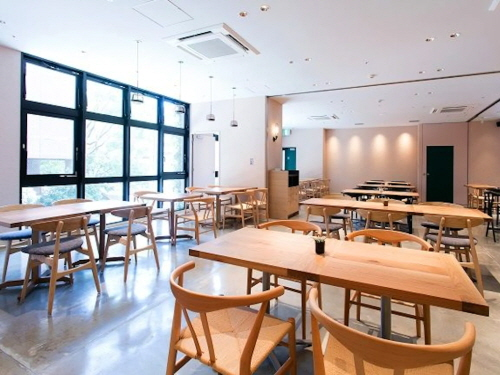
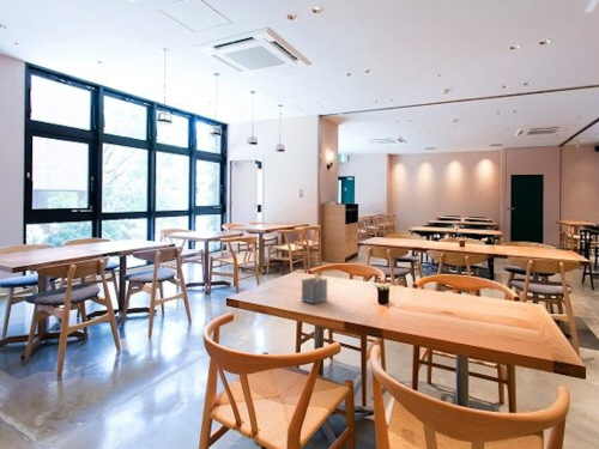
+ napkin holder (314, 286)
